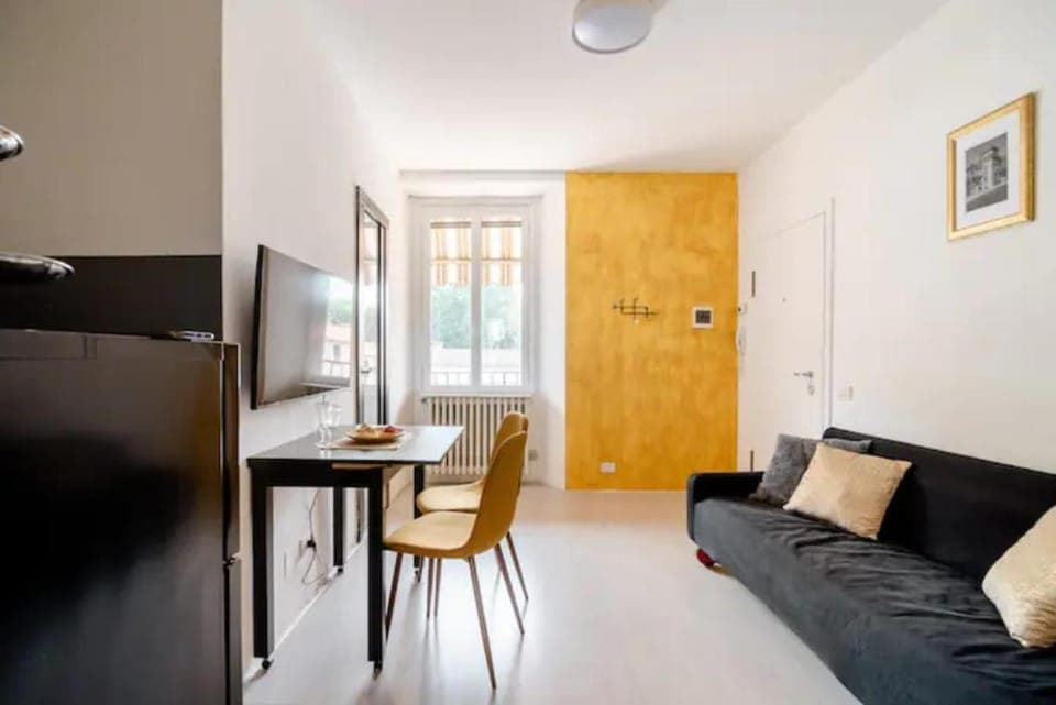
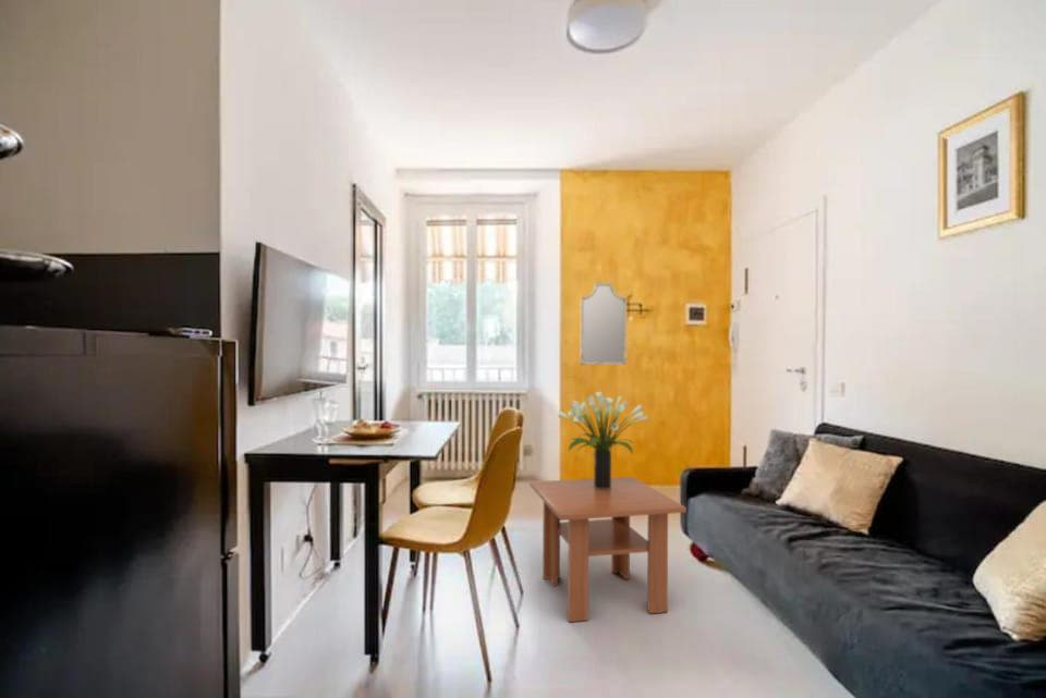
+ home mirror (603, 323)
+ coffee table (600, 543)
+ potted plant (604, 439)
